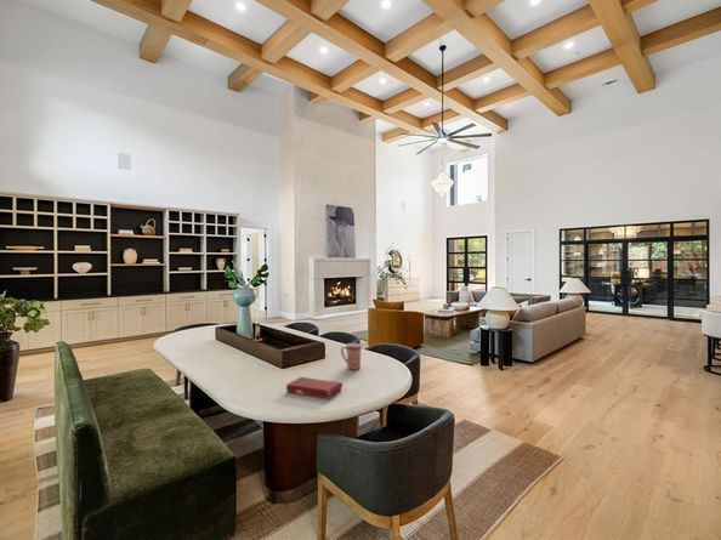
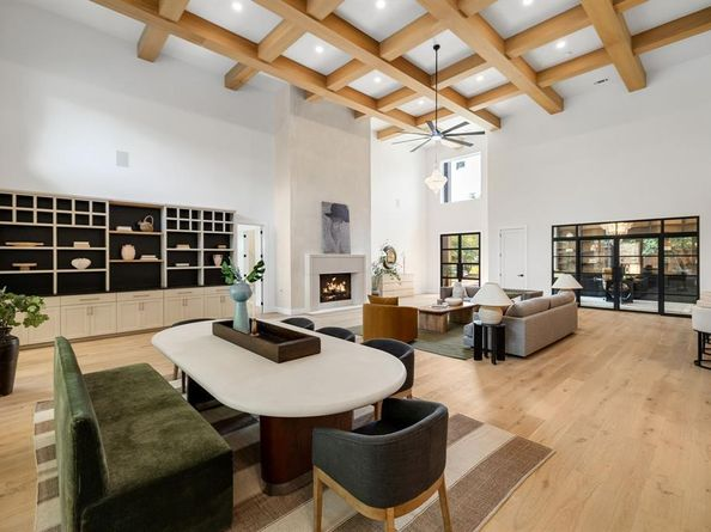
- mug (351, 356)
- book (314, 386)
